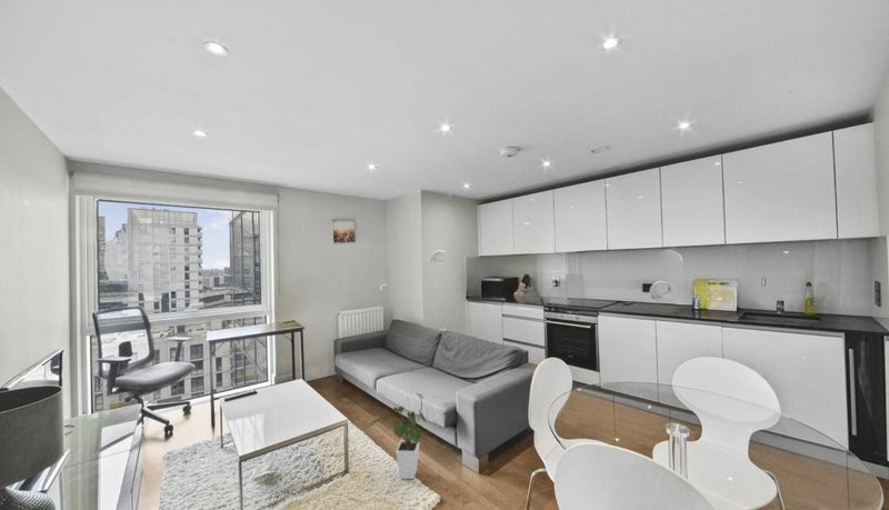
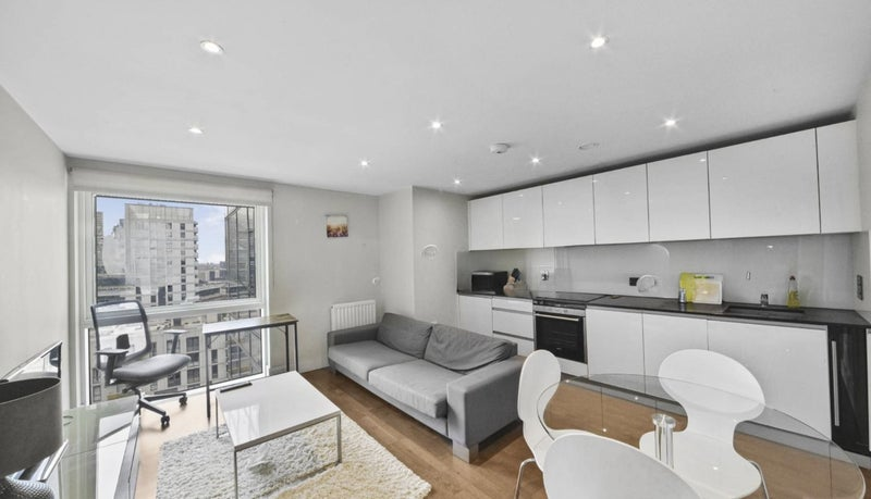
- house plant (402, 437)
